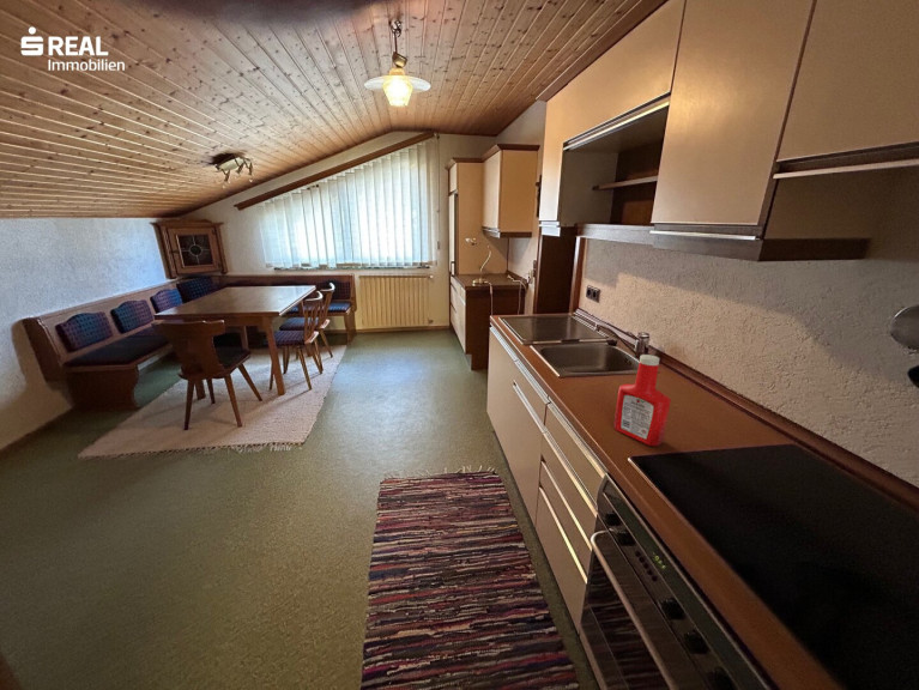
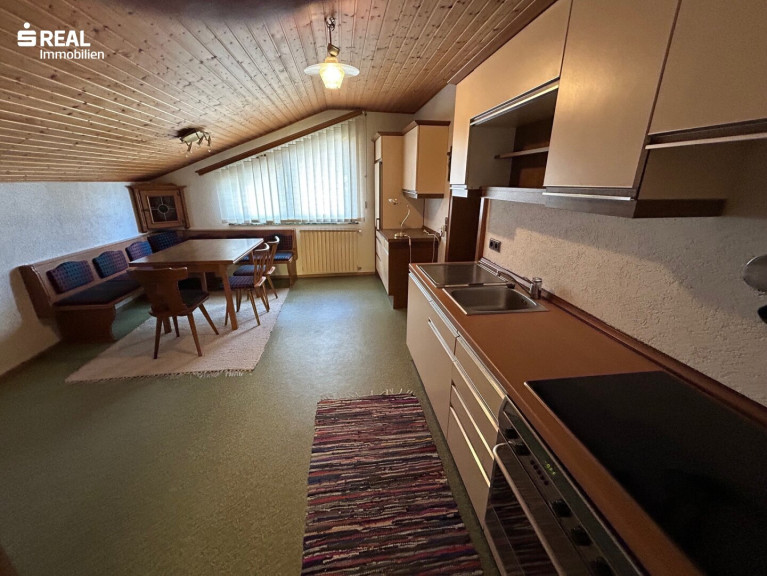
- soap bottle (642, 397)
